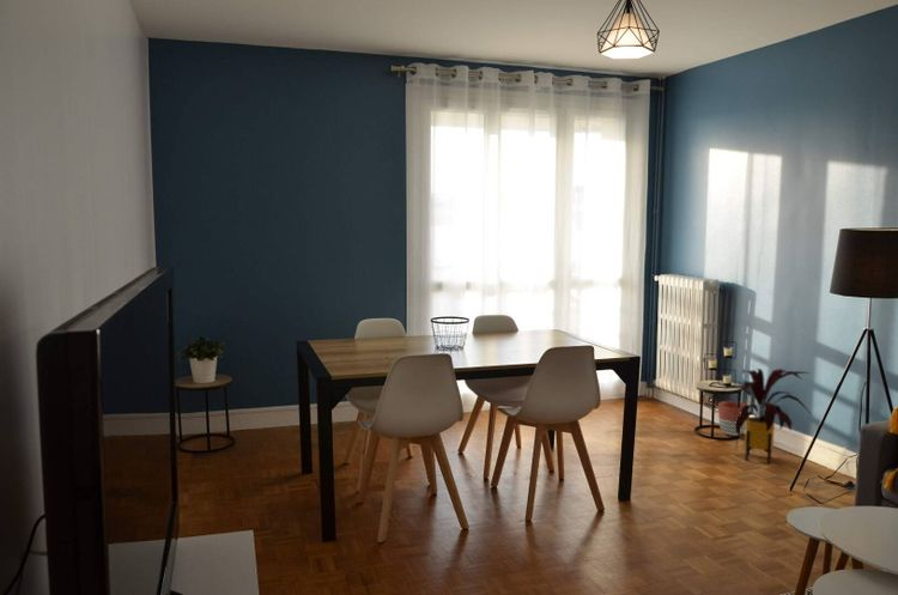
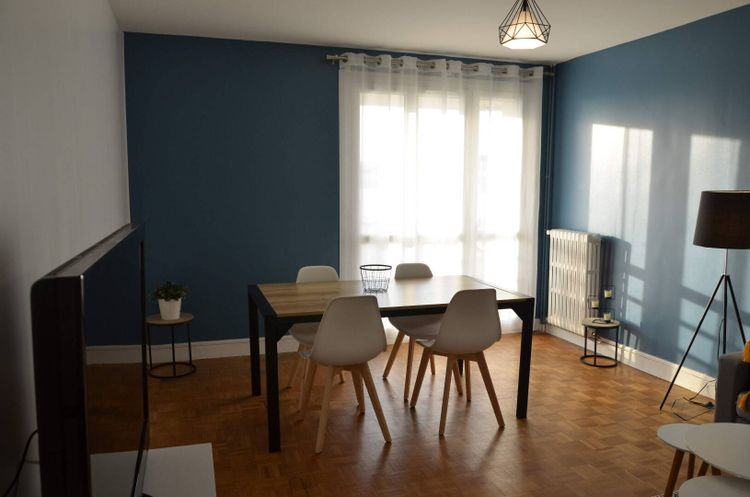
- planter (733, 419)
- house plant (763, 412)
